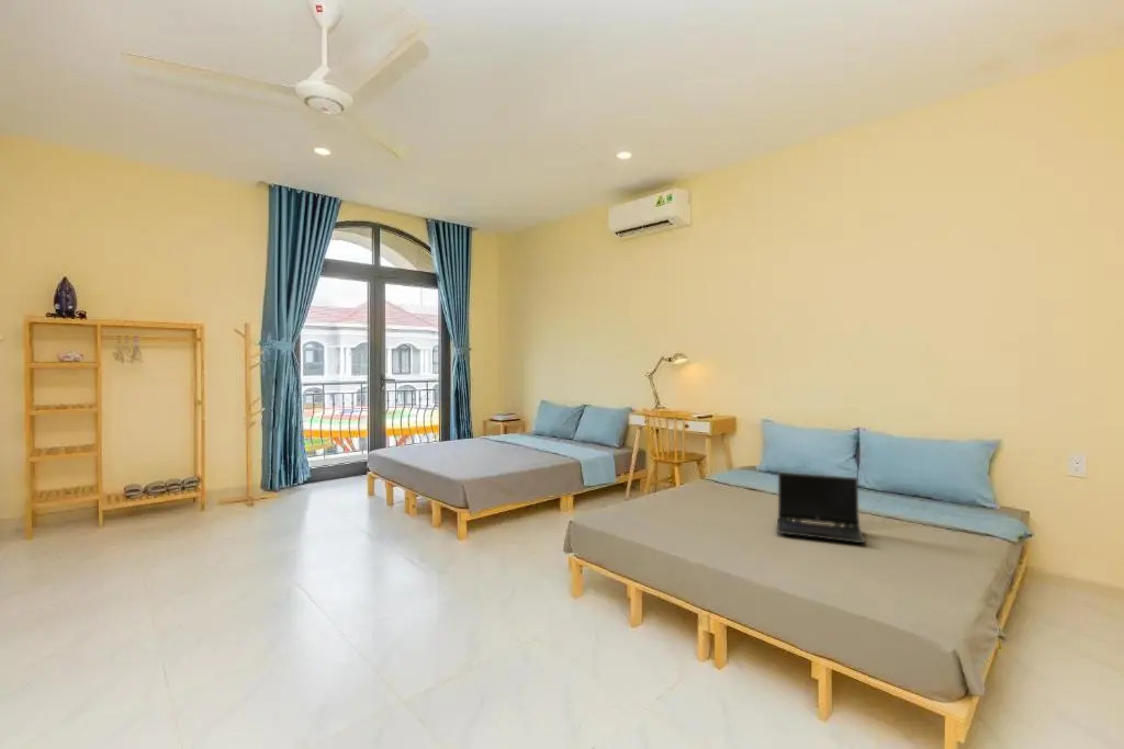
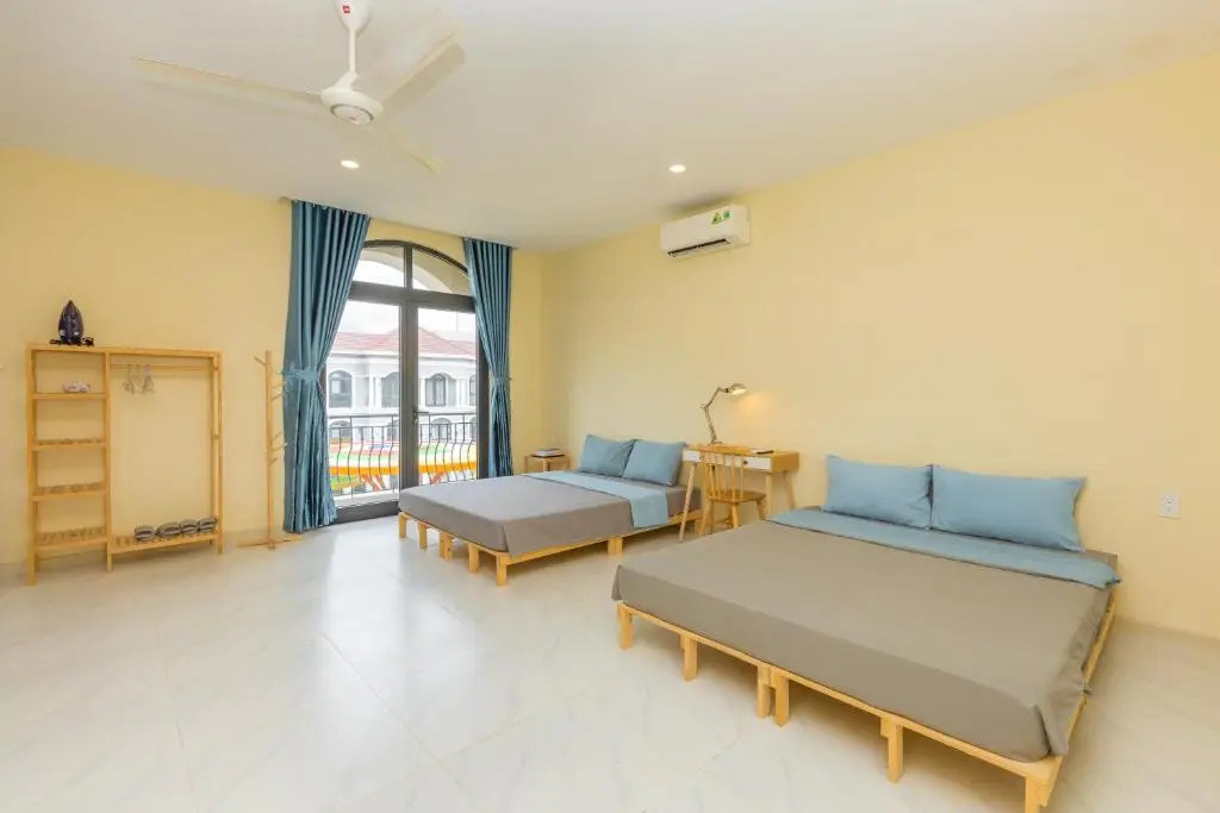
- laptop computer (818, 506)
